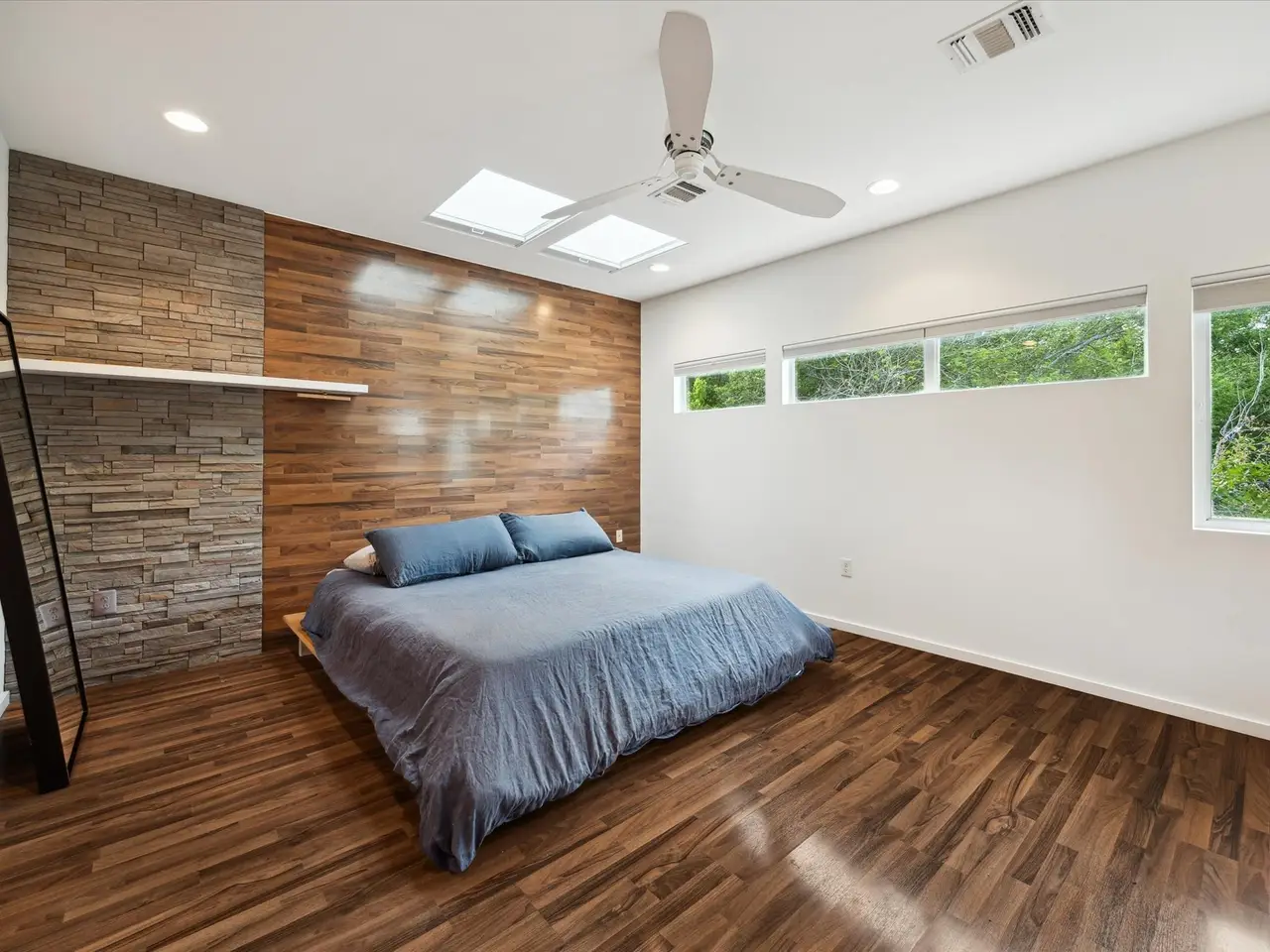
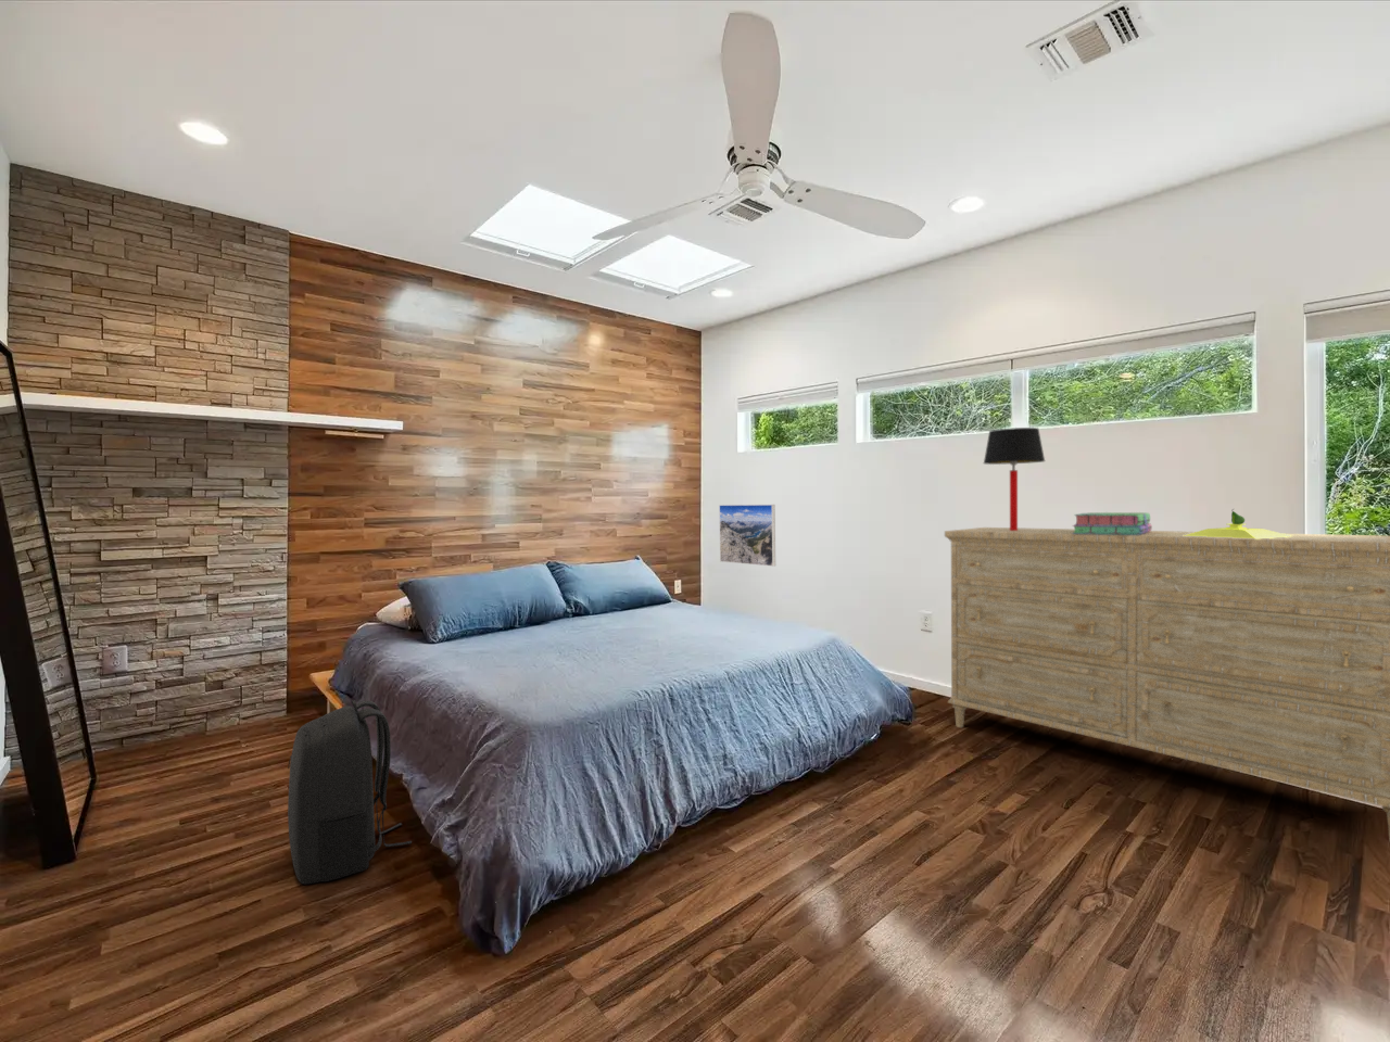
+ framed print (746, 534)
+ table lamp (1013, 479)
+ dresser (1146, 648)
+ backpack (348, 776)
+ potted plant (1236, 521)
+ stack of books (1112, 522)
